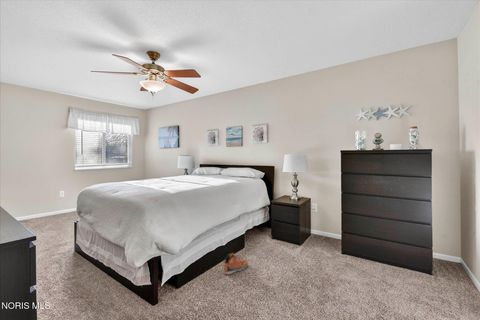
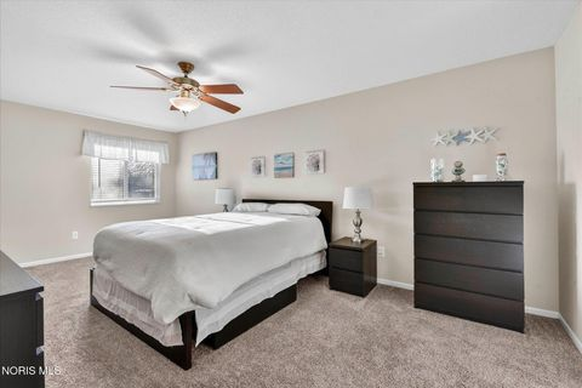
- sneaker (236, 261)
